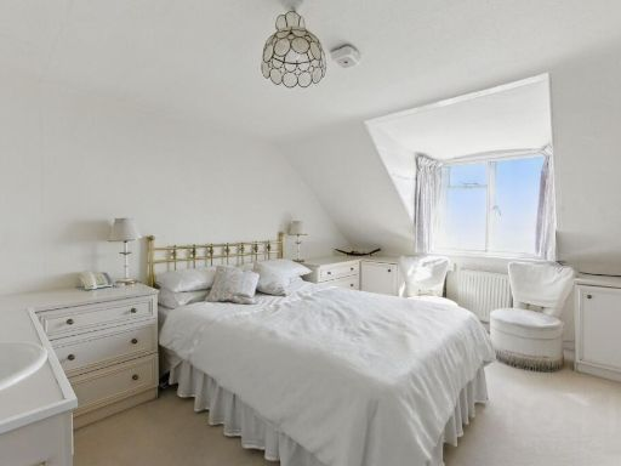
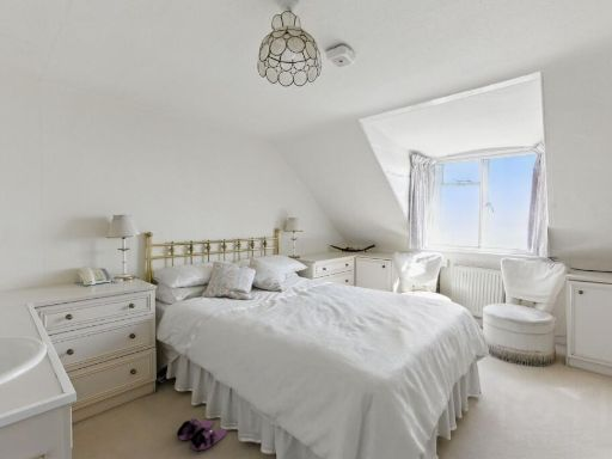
+ slippers (201, 429)
